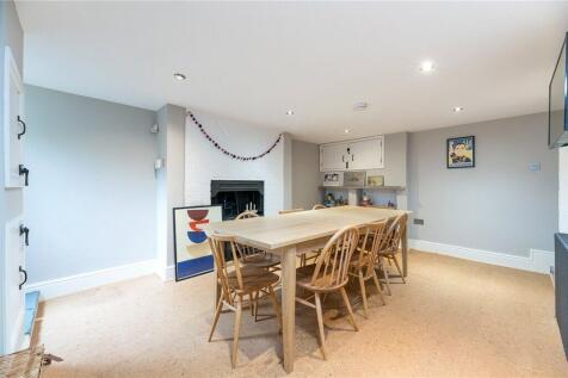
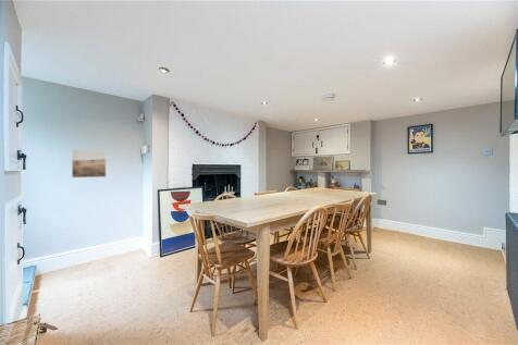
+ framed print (89, 163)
